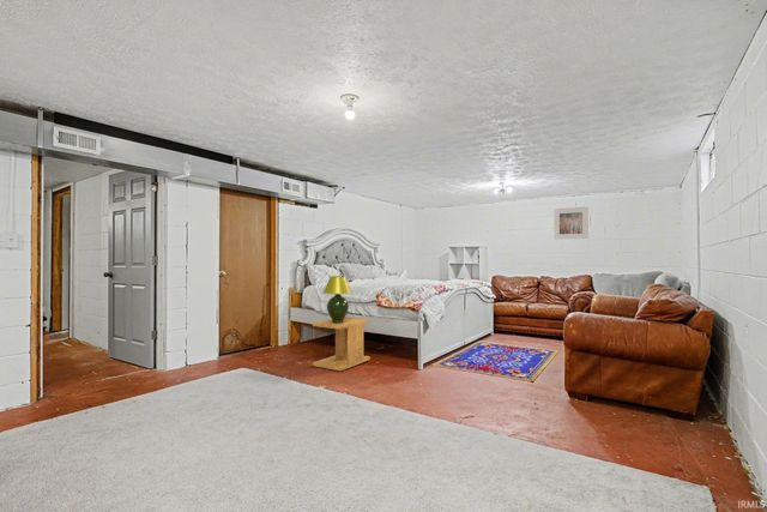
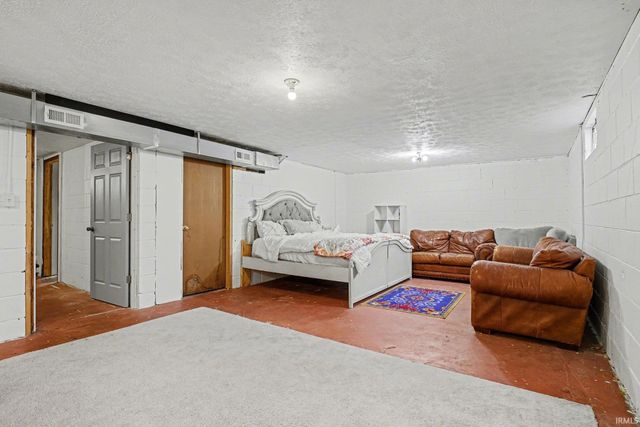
- table lamp (337, 299)
- side table (342, 342)
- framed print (570, 223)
